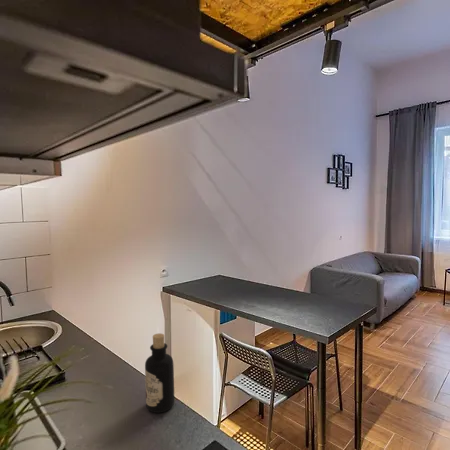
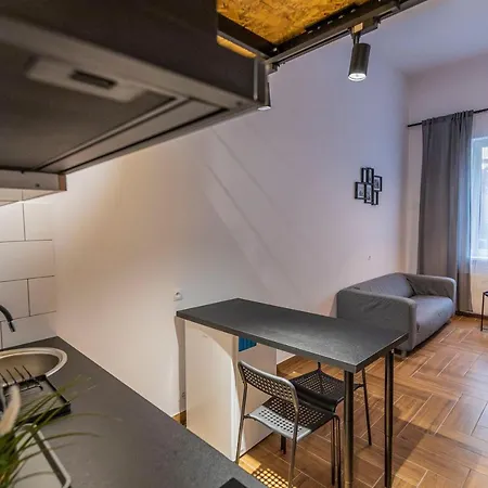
- bottle (159, 370)
